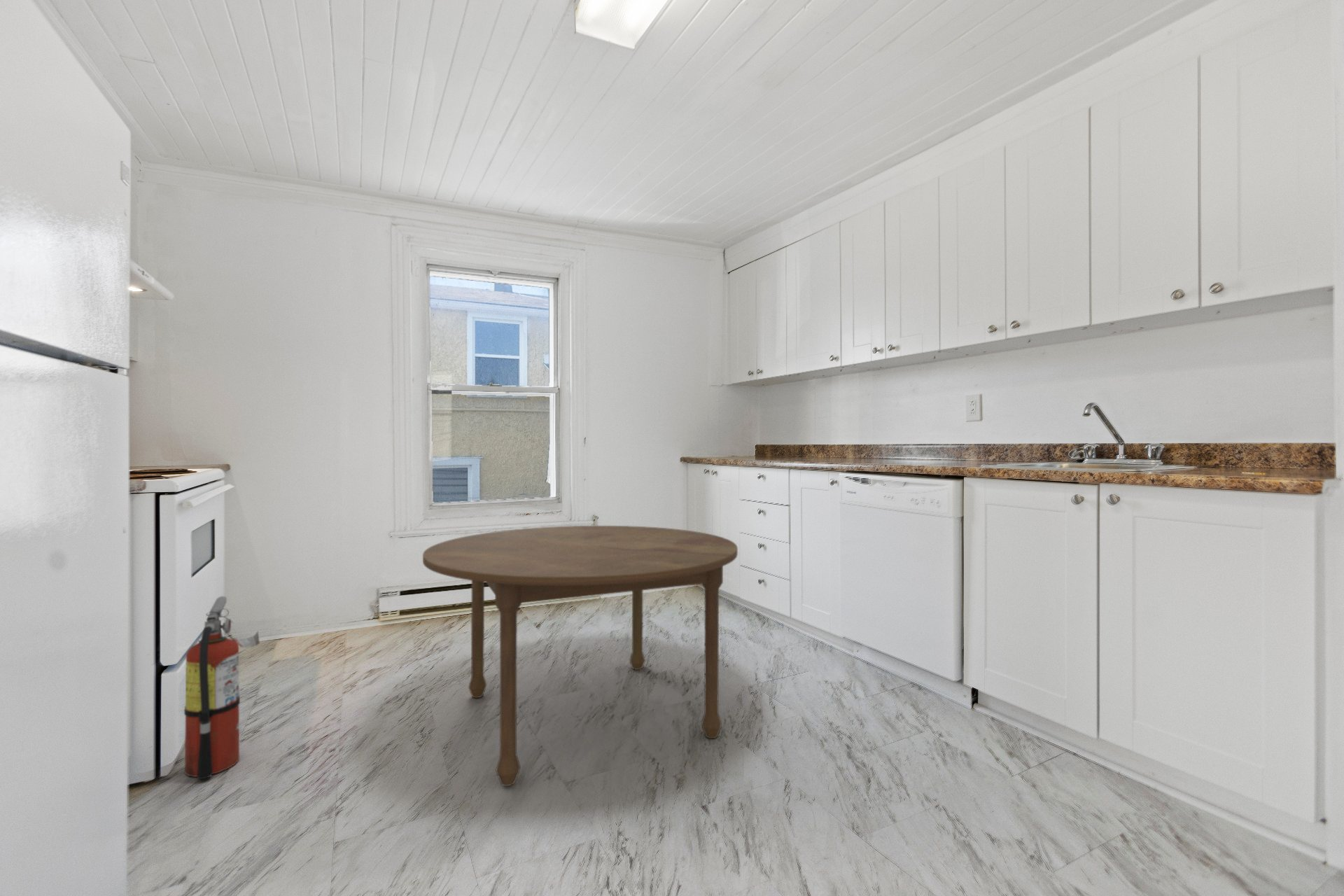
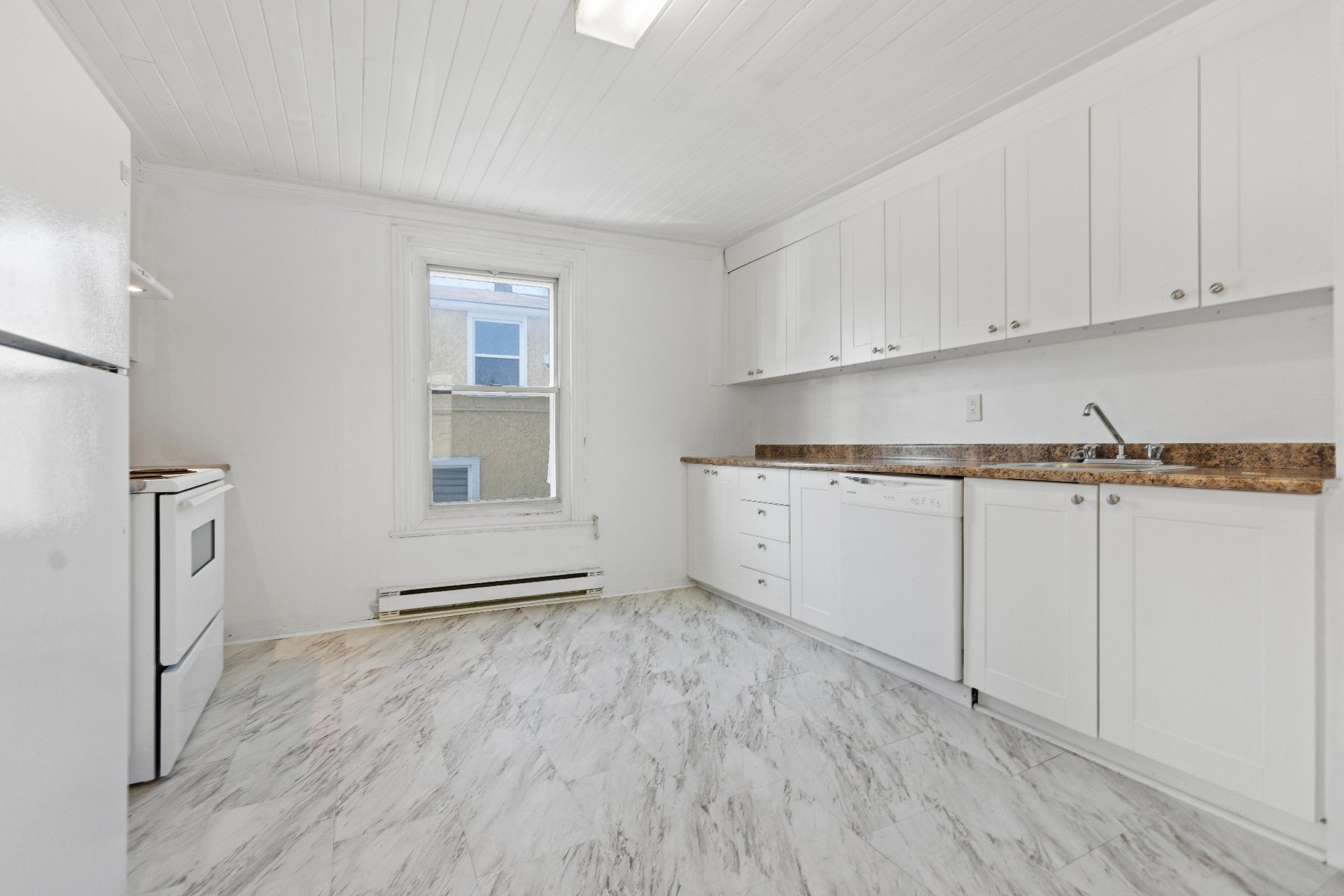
- fire extinguisher (221, 683)
- dining table (581, 596)
